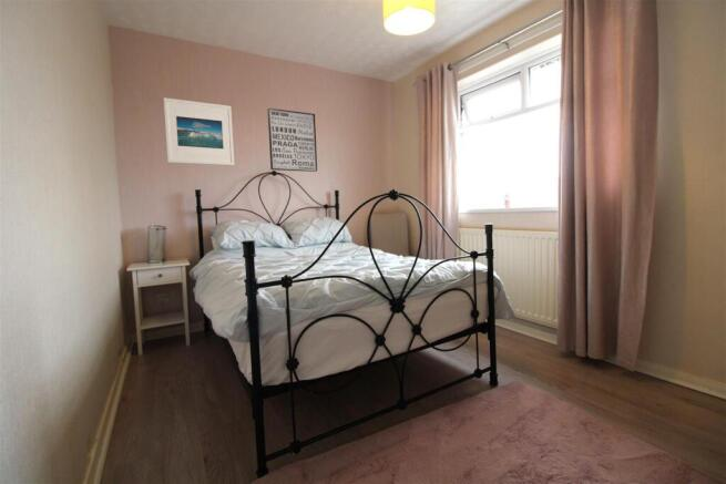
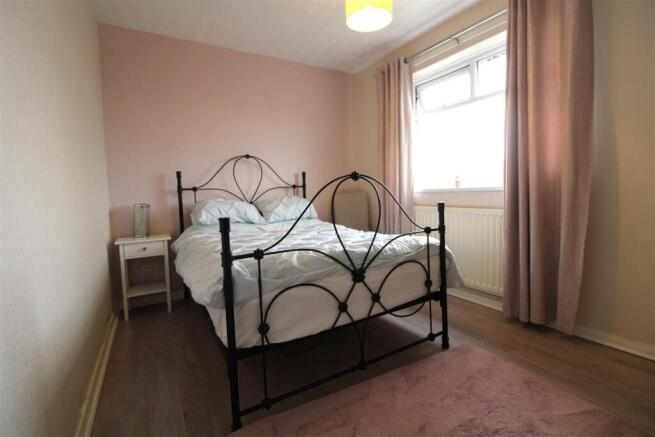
- wall art (293, 141)
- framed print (200, 133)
